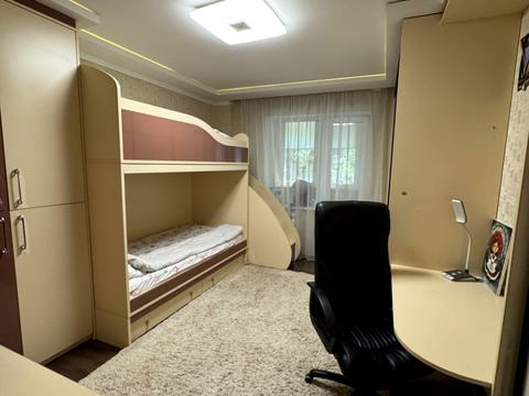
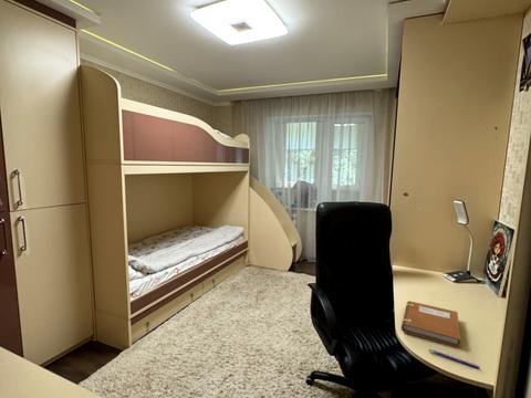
+ pen (452, 358)
+ notebook (429, 320)
